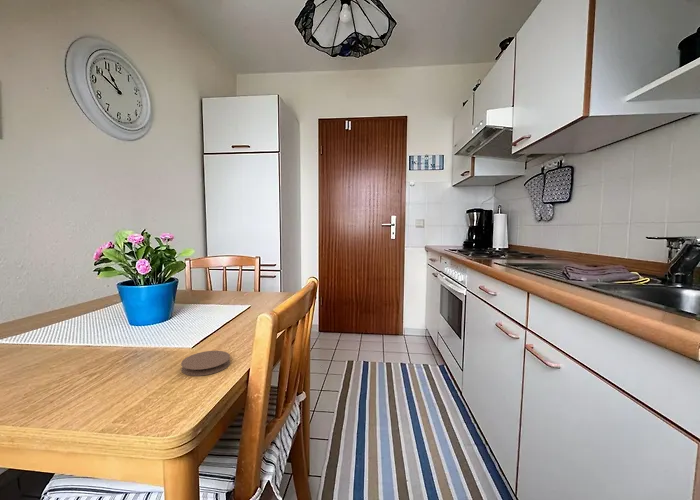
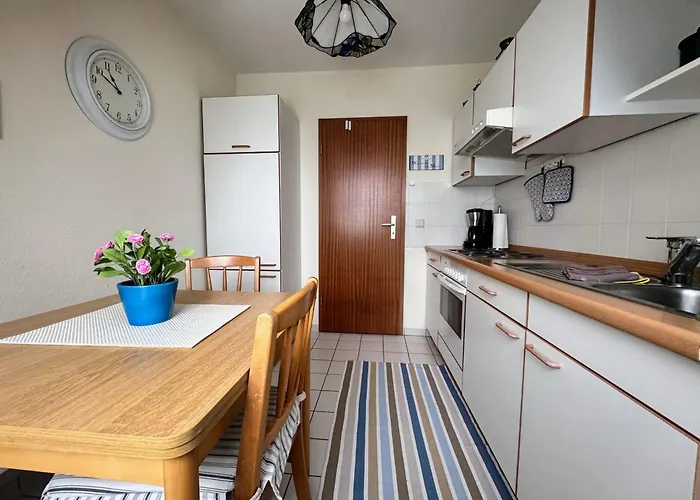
- coaster (206, 362)
